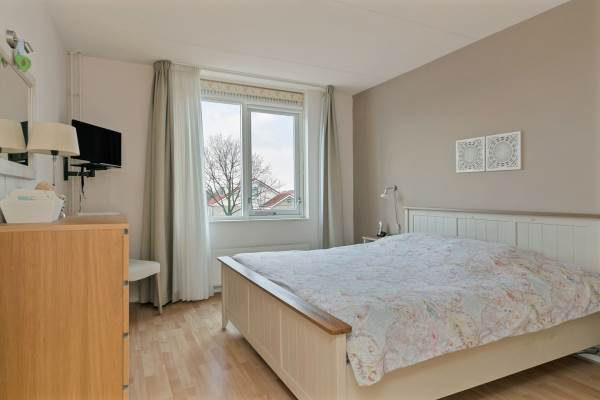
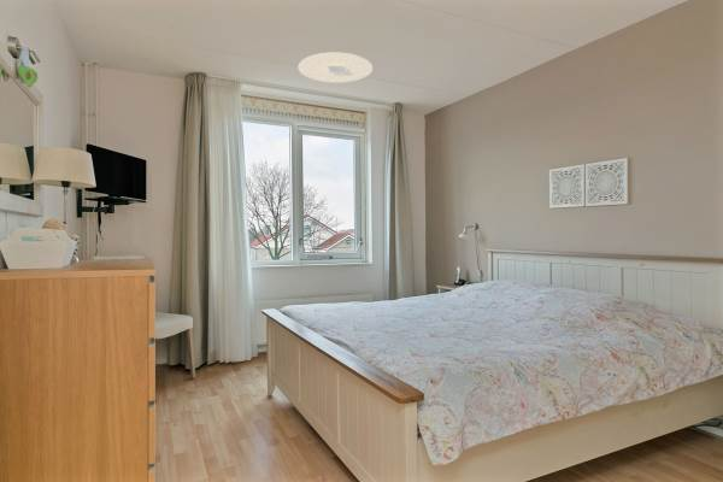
+ ceiling light (335, 65)
